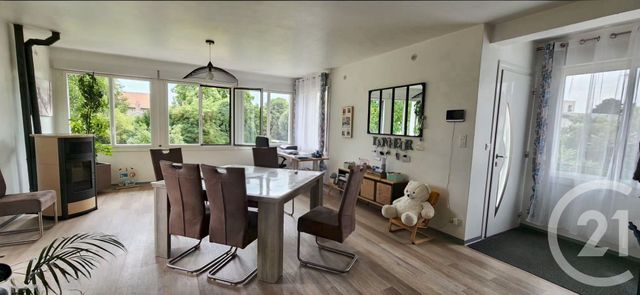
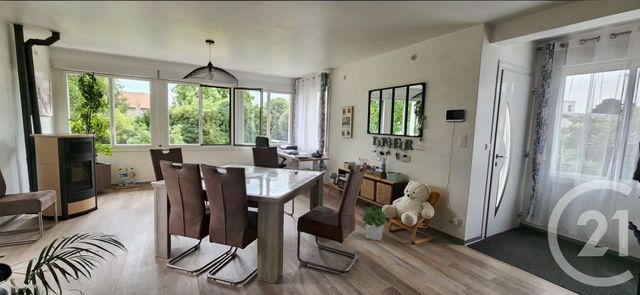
+ potted plant (373, 221)
